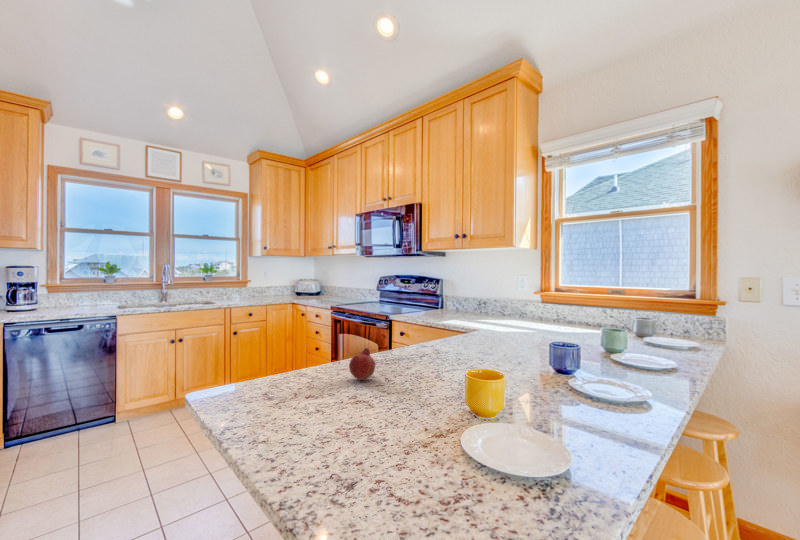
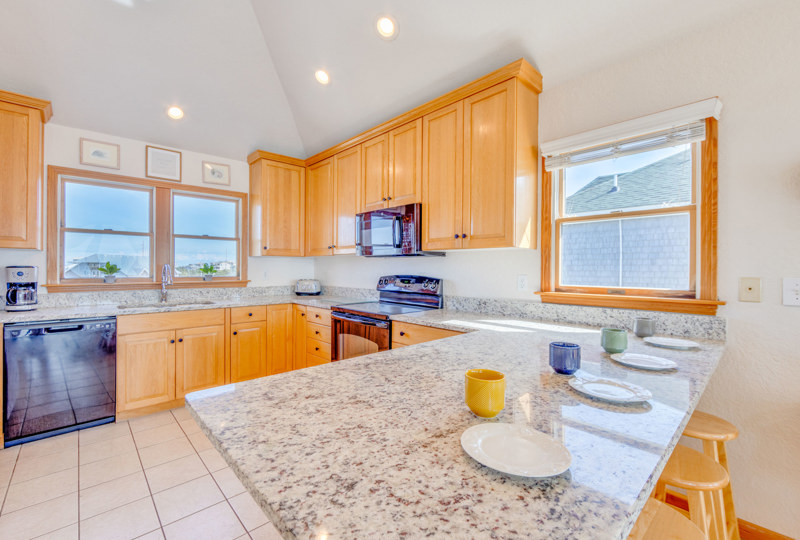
- fruit (362, 364)
